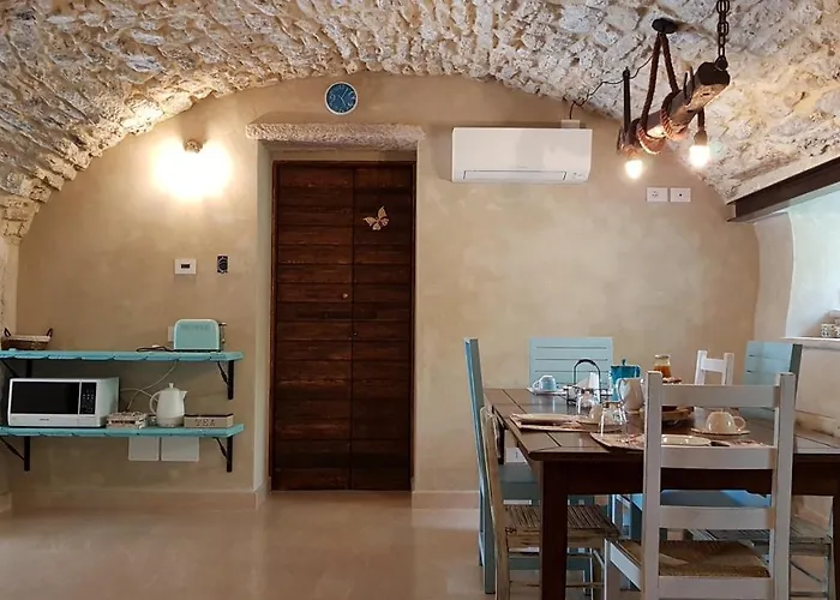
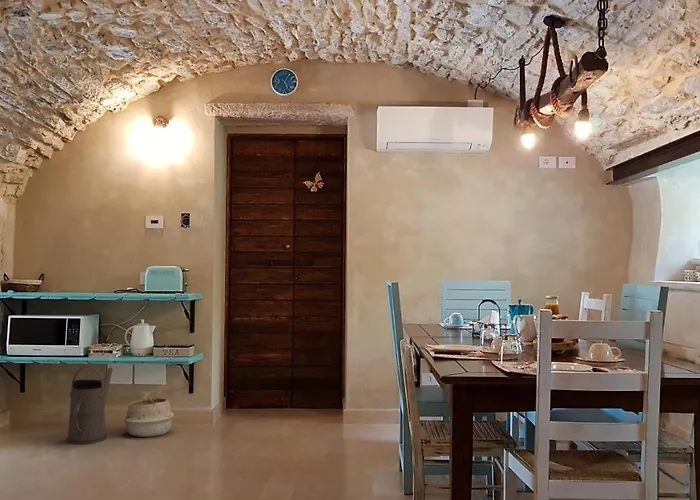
+ watering can (93, 399)
+ woven basket (149, 410)
